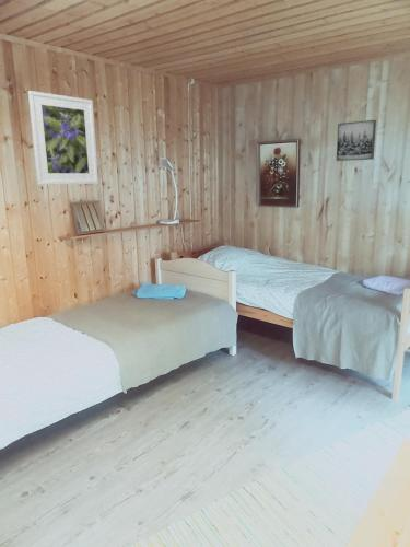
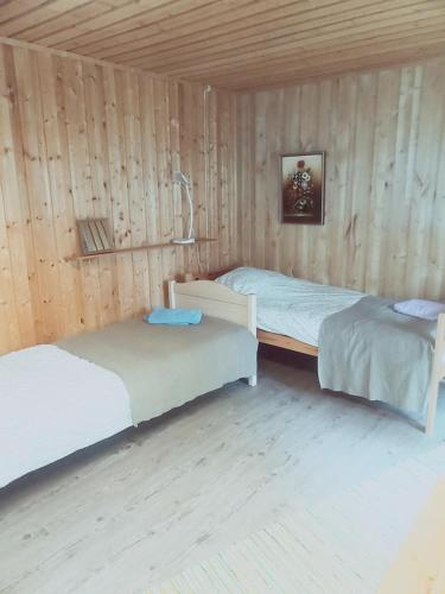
- wall art (355, 141)
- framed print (66, 140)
